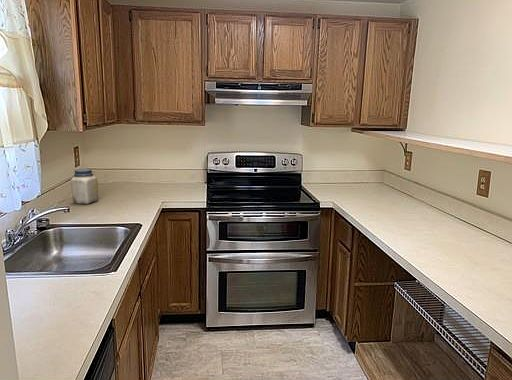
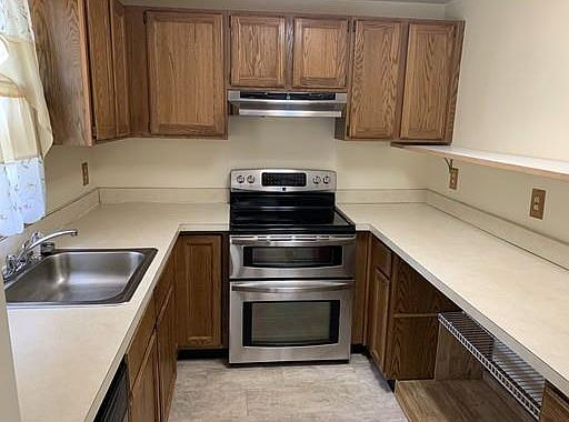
- jar (84, 185)
